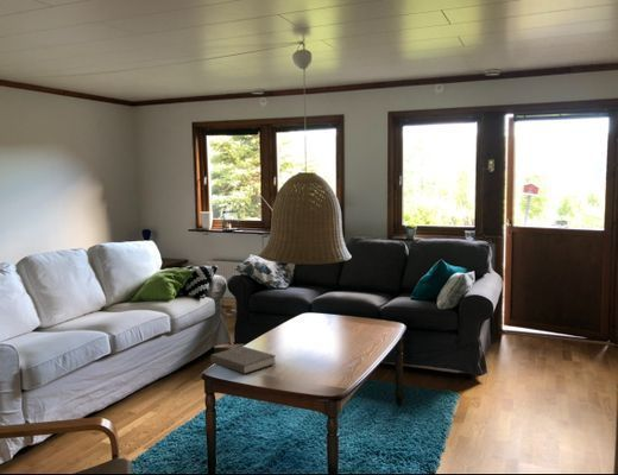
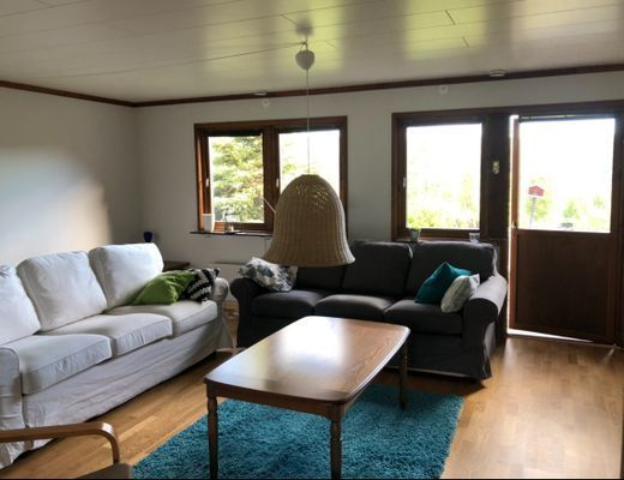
- book (242, 359)
